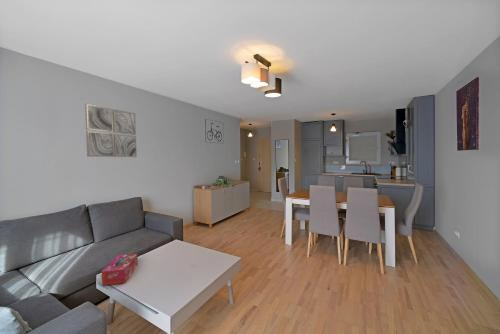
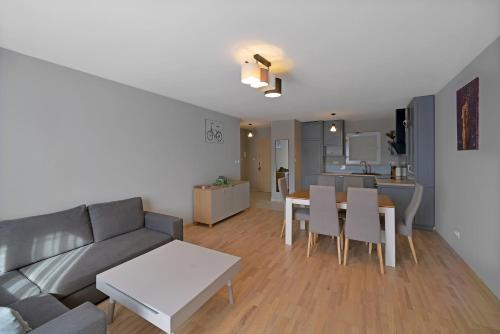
- wall art (113, 132)
- tissue box (121, 267)
